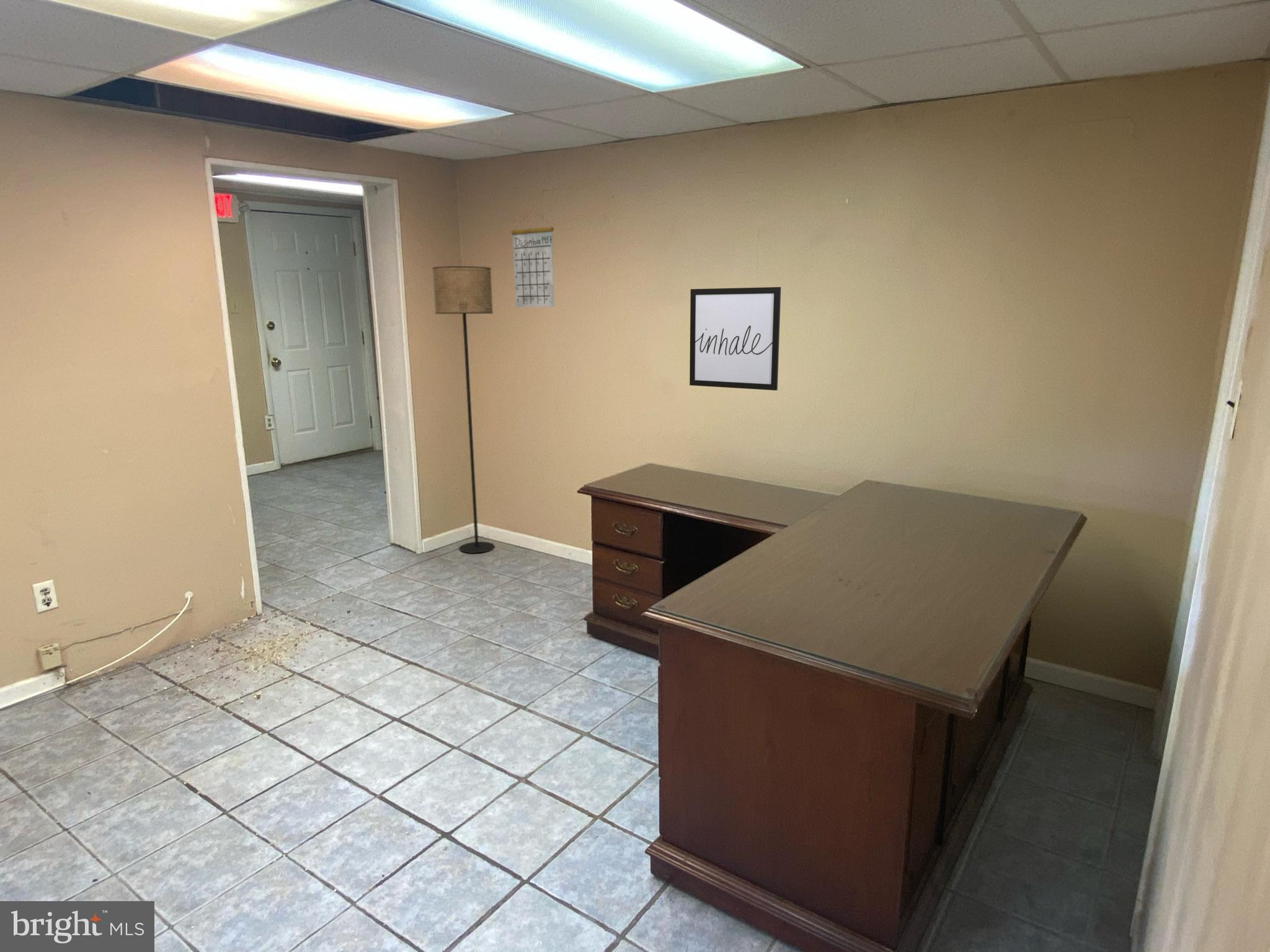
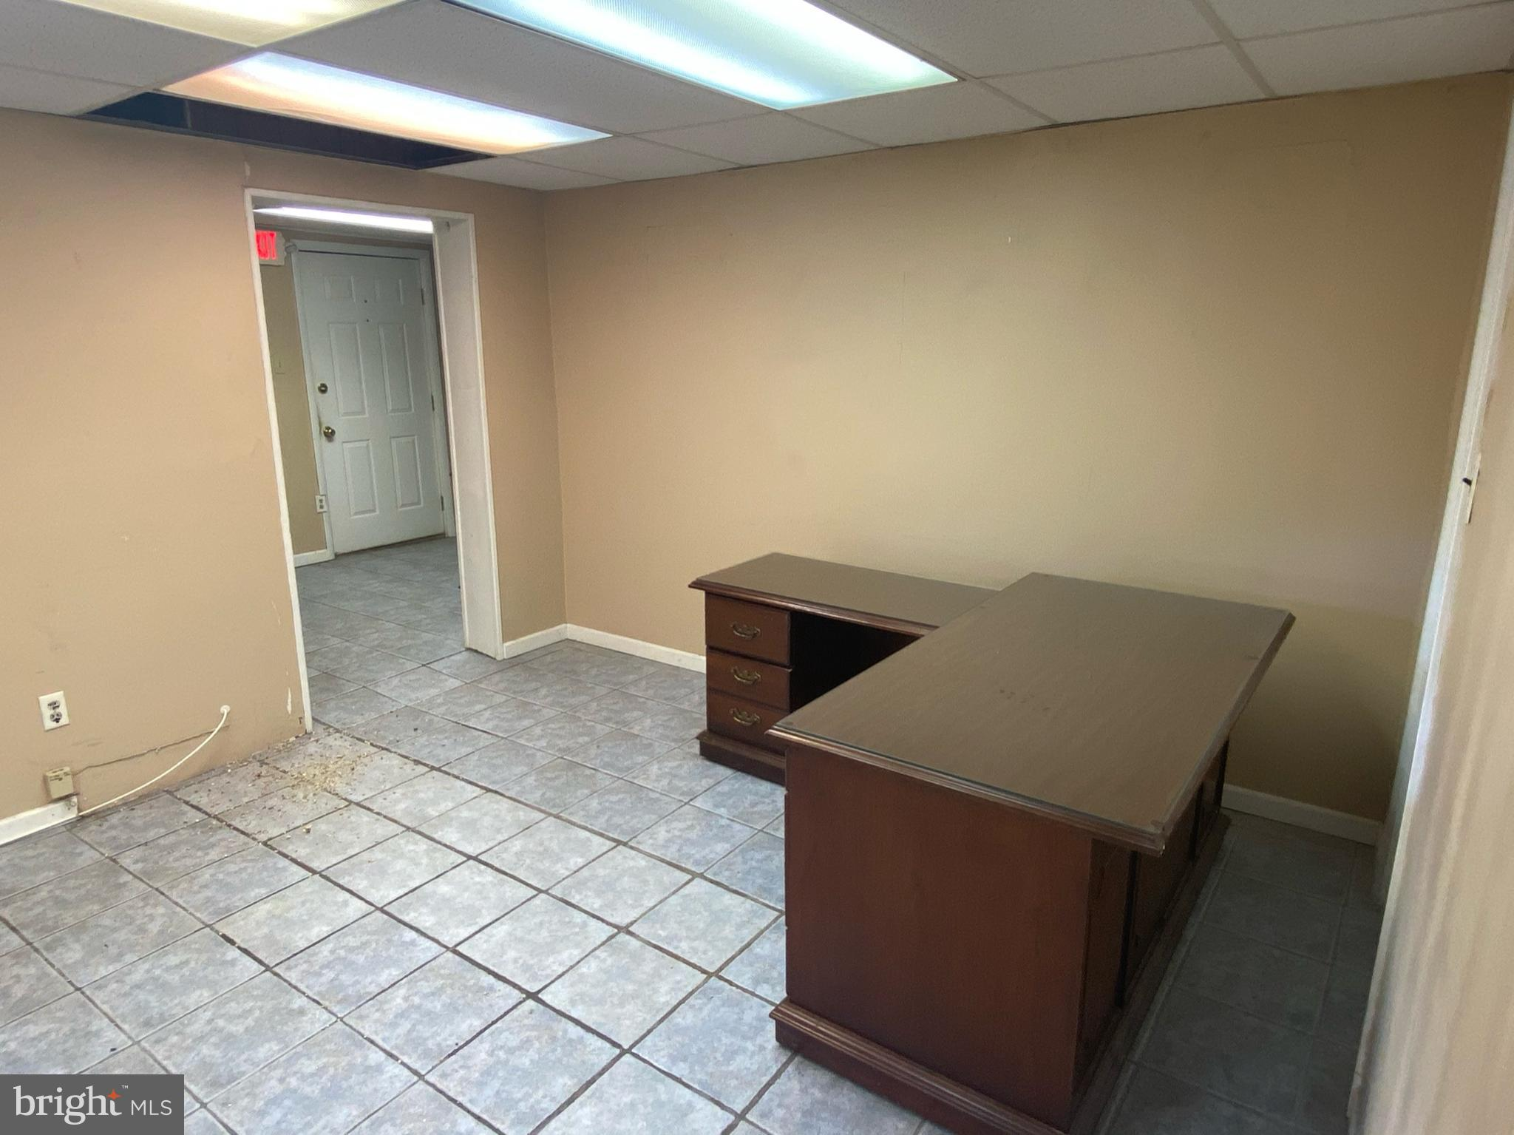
- wall art (733, 338)
- floor lamp (469, 413)
- calendar (533, 259)
